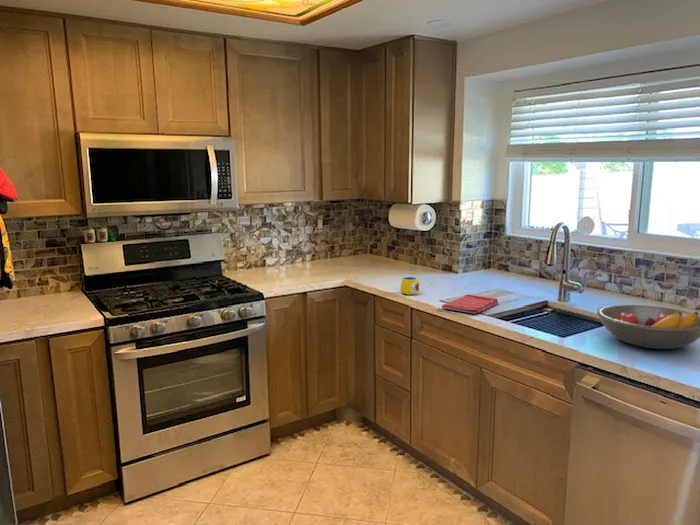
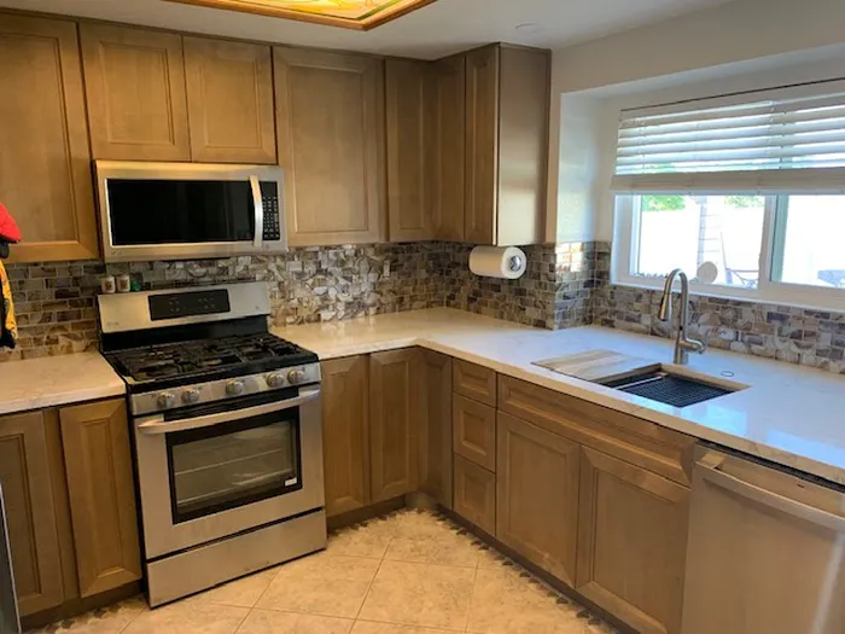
- dish towel (470, 303)
- mug (411, 285)
- fruit bowl (651, 326)
